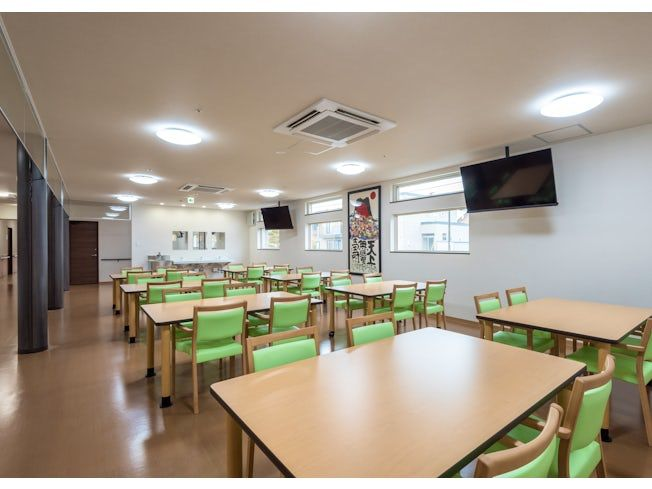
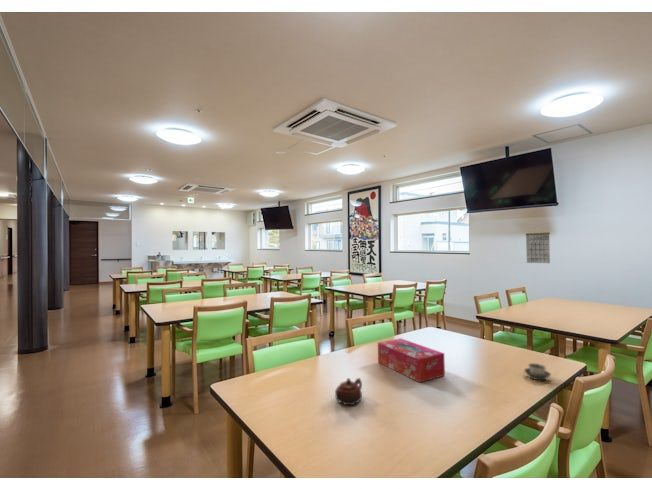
+ calendar (537, 244)
+ cup (537, 371)
+ teapot (349, 389)
+ tissue box (409, 358)
